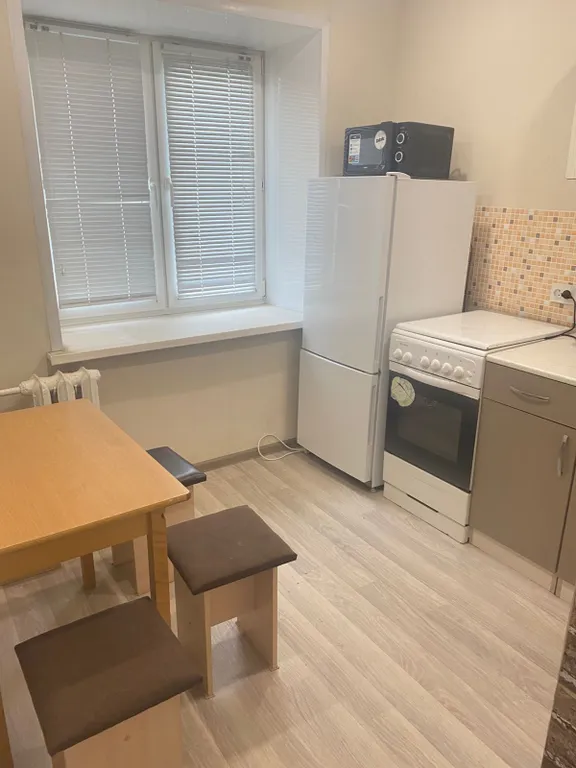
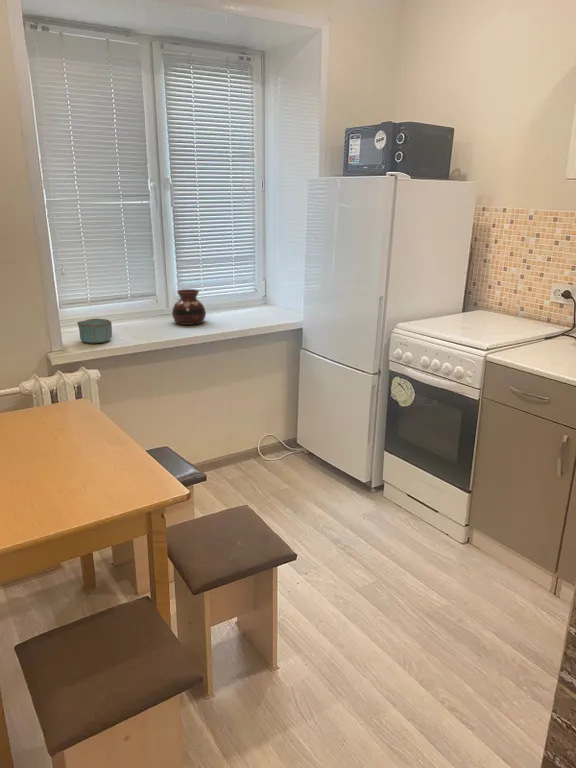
+ bowl (95, 331)
+ vase (188, 307)
